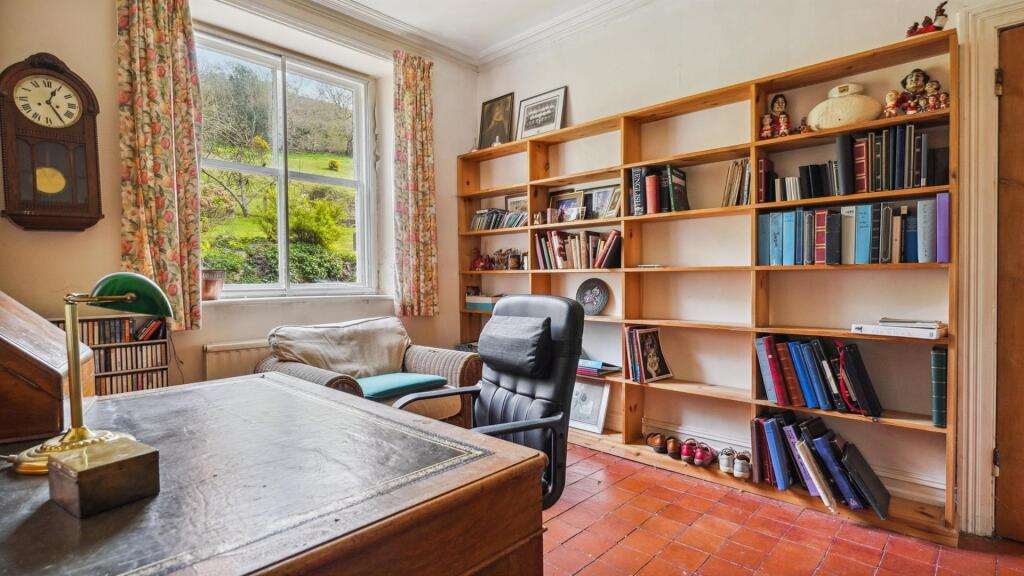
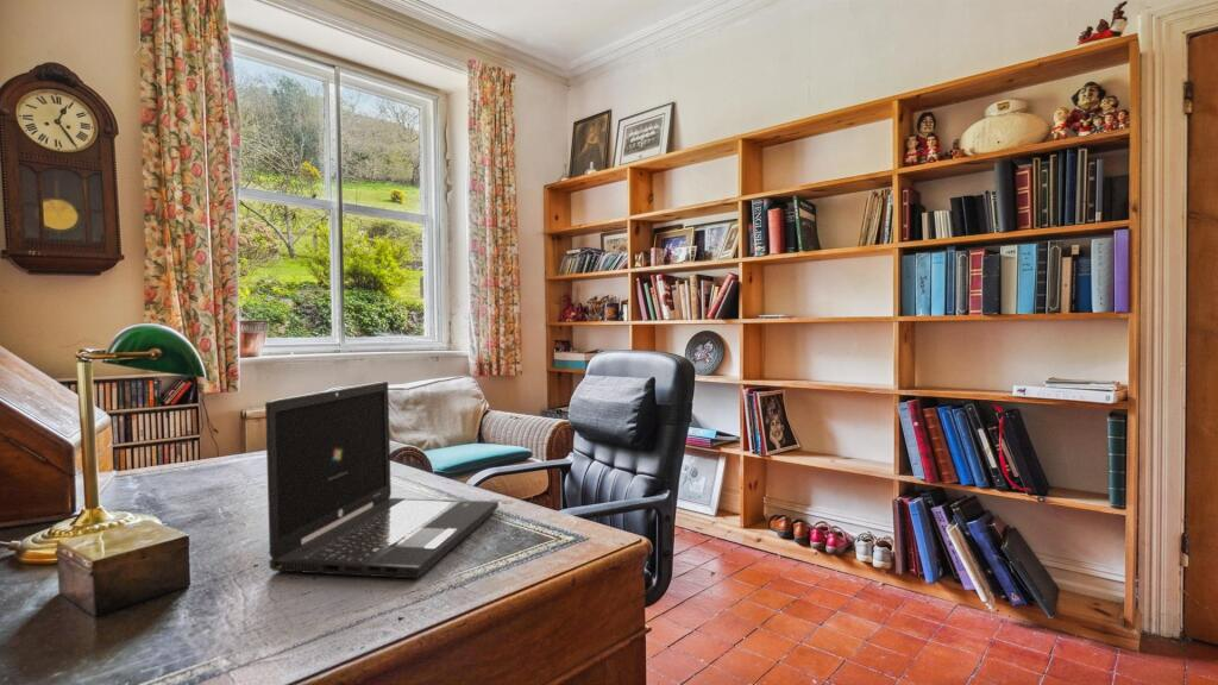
+ laptop (389, 464)
